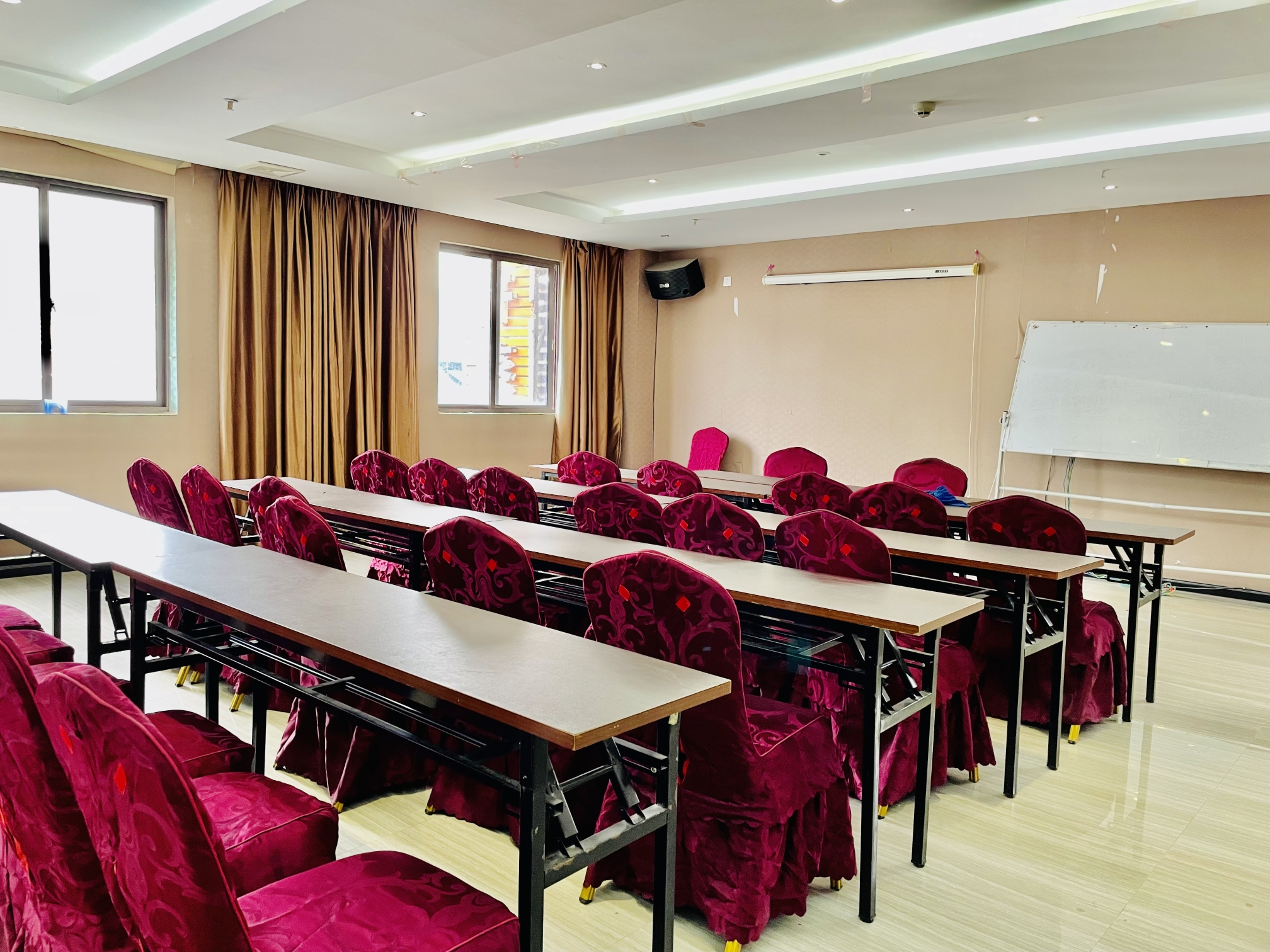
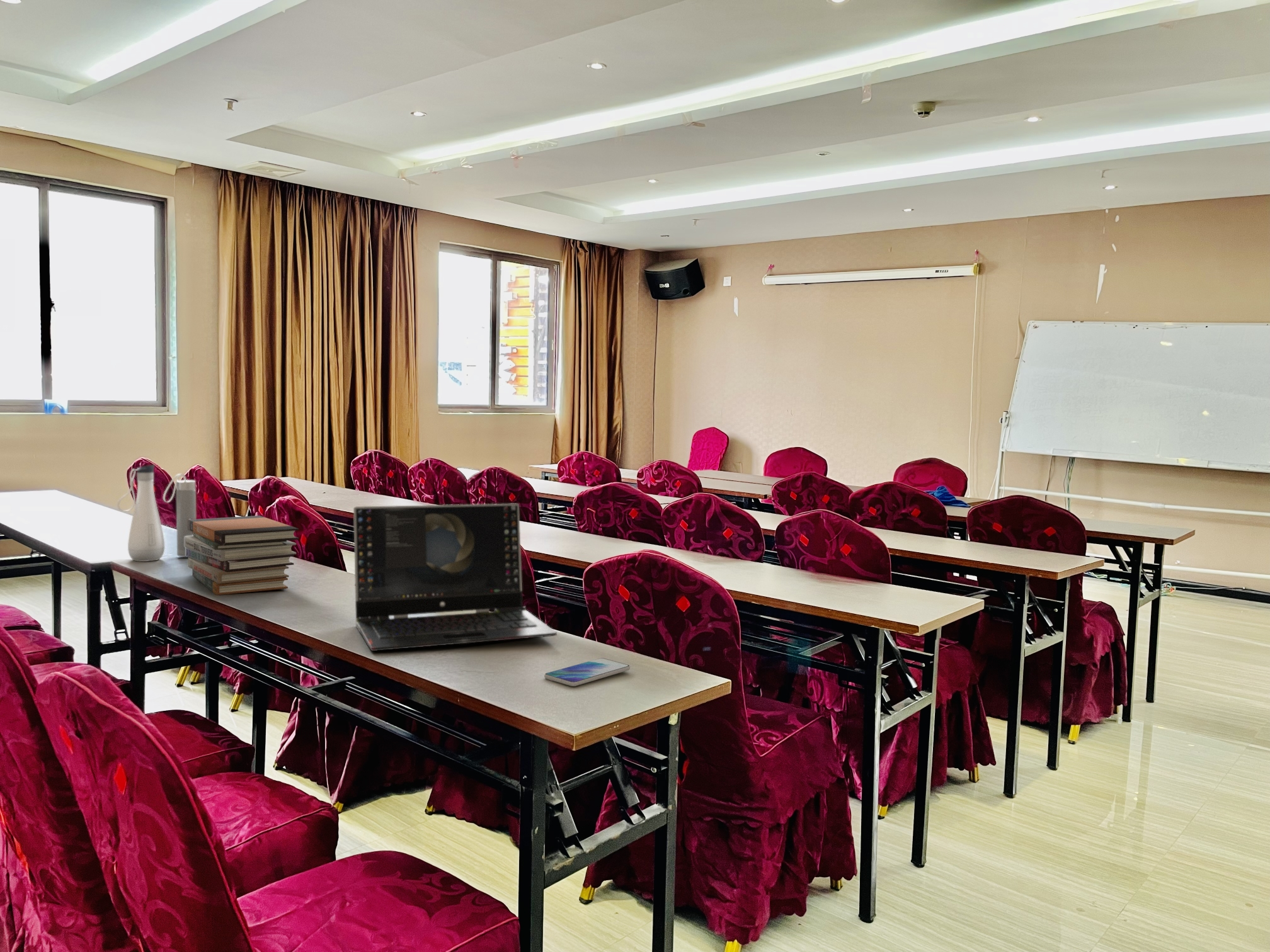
+ water bottle (157, 511)
+ laptop computer (452, 572)
+ smartphone (588, 671)
+ book stack (240, 552)
